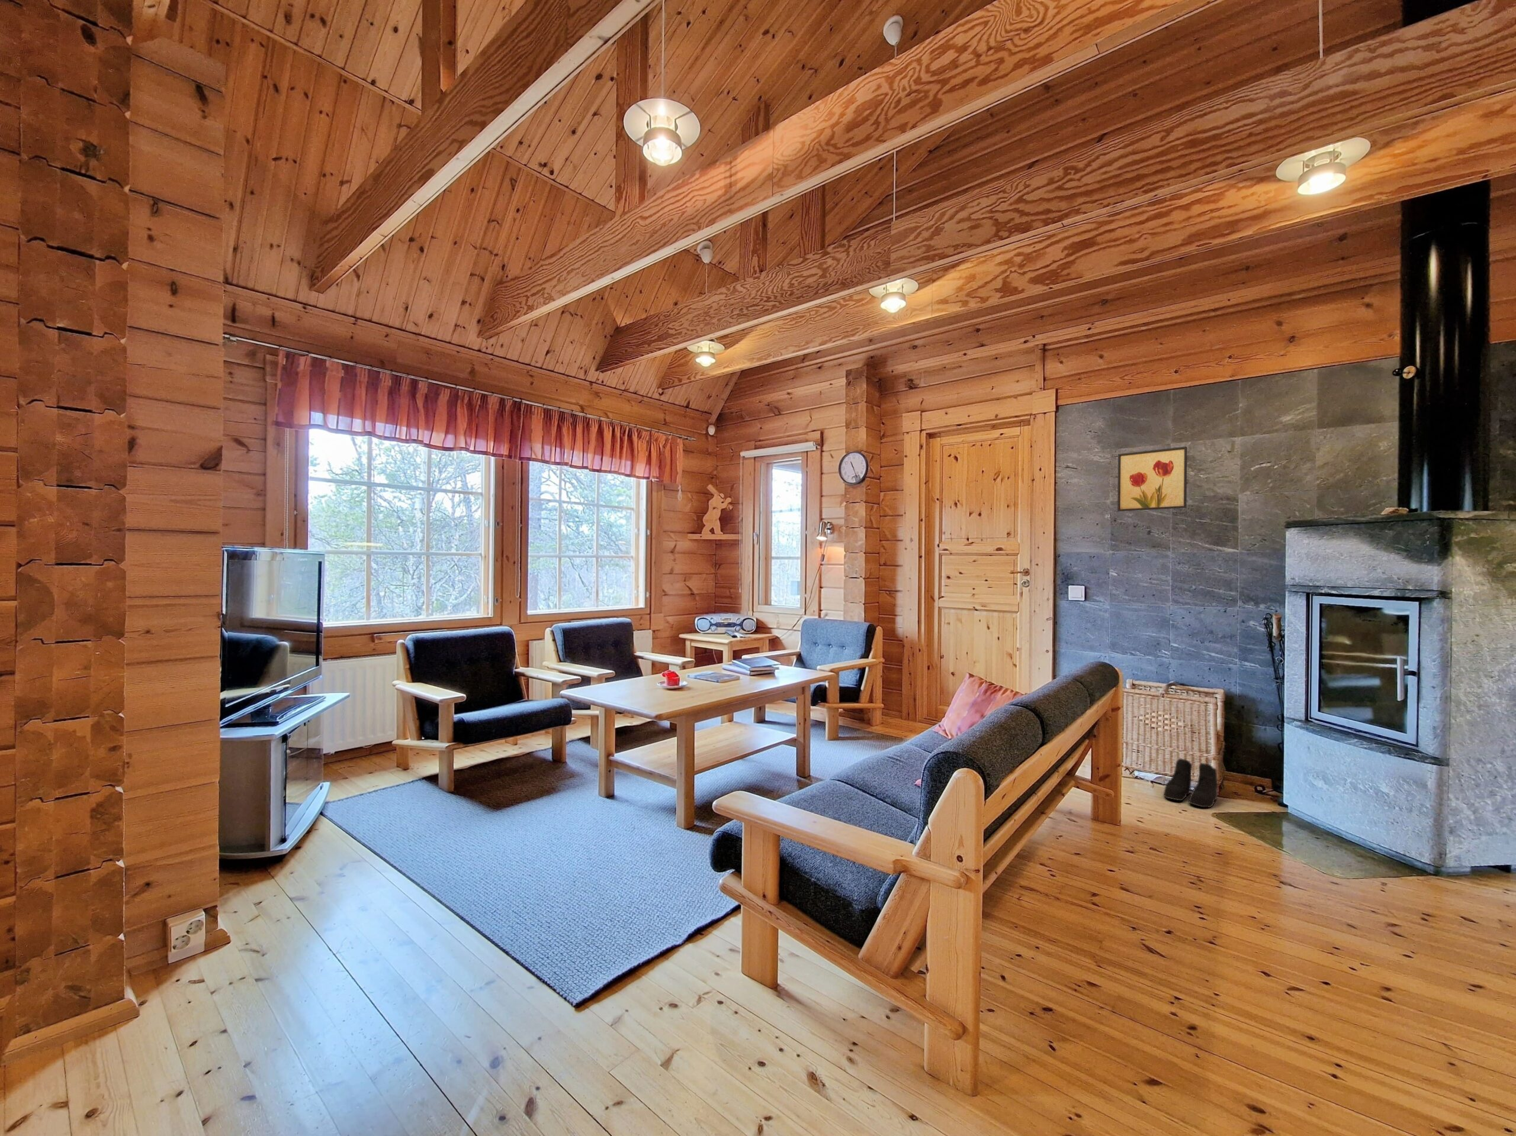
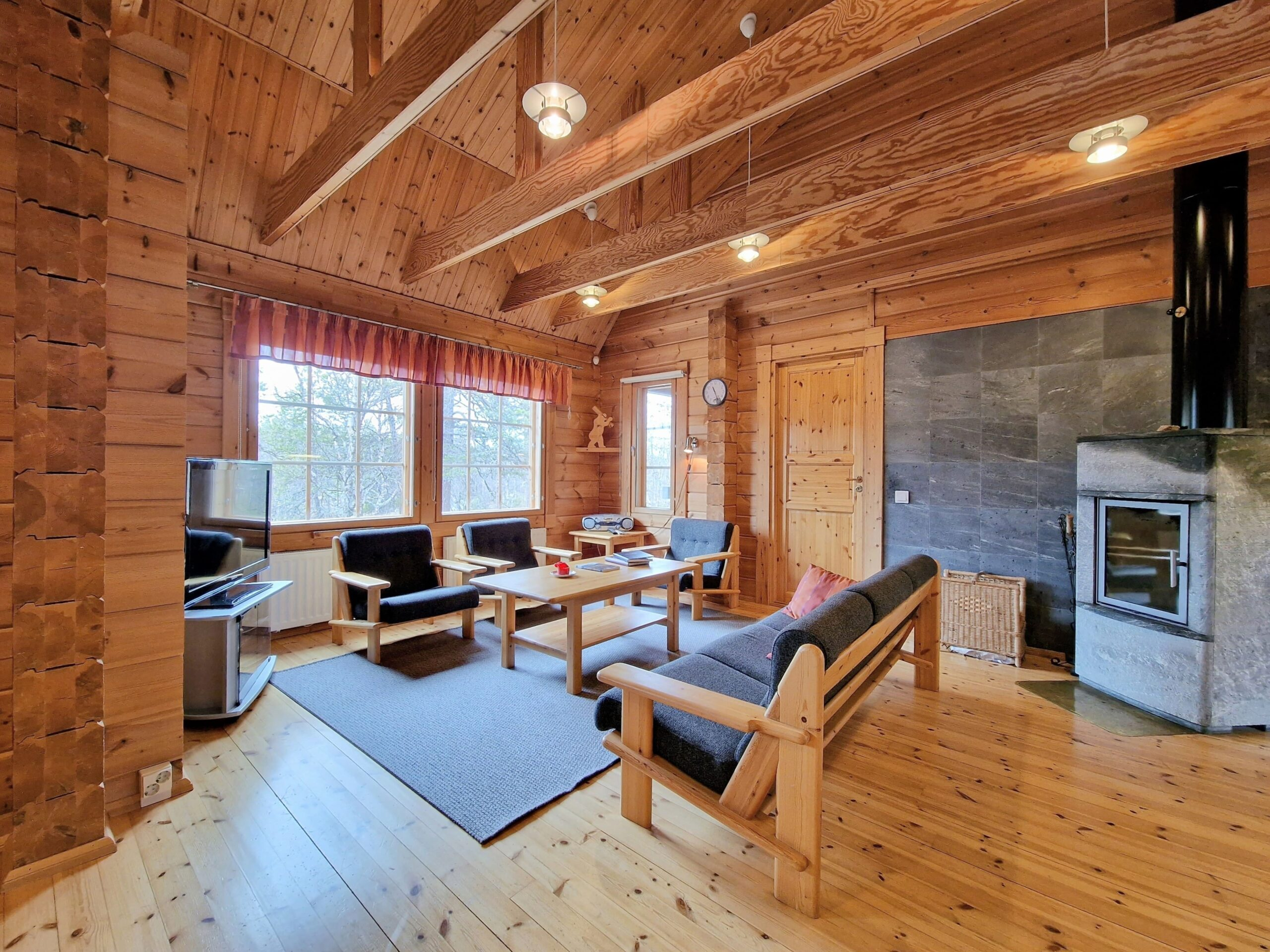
- boots (1191, 780)
- wall art (1151, 480)
